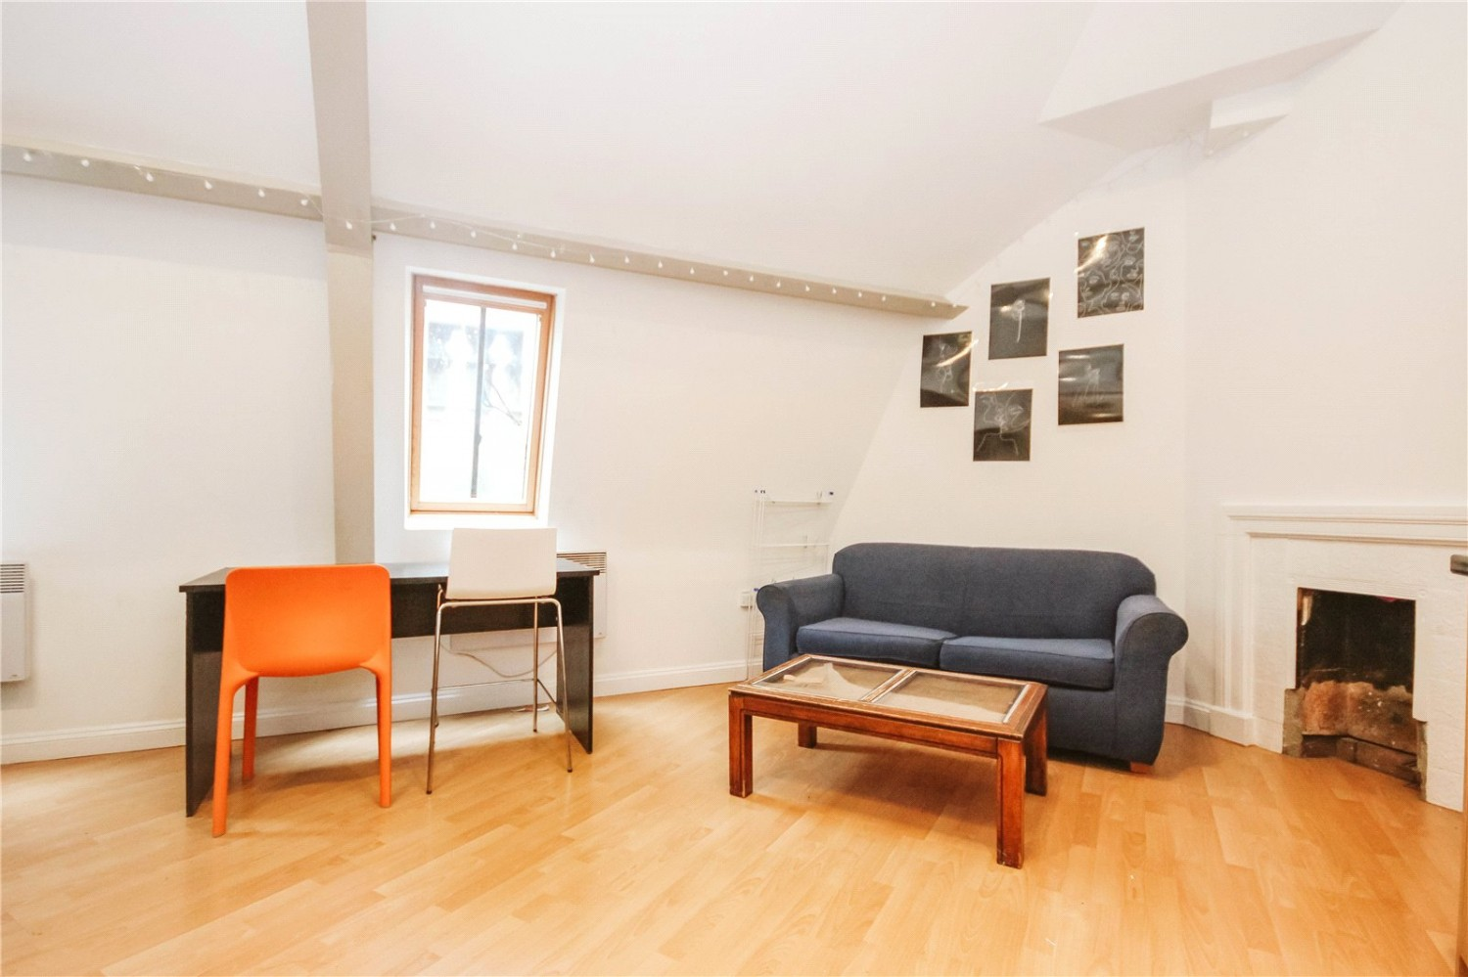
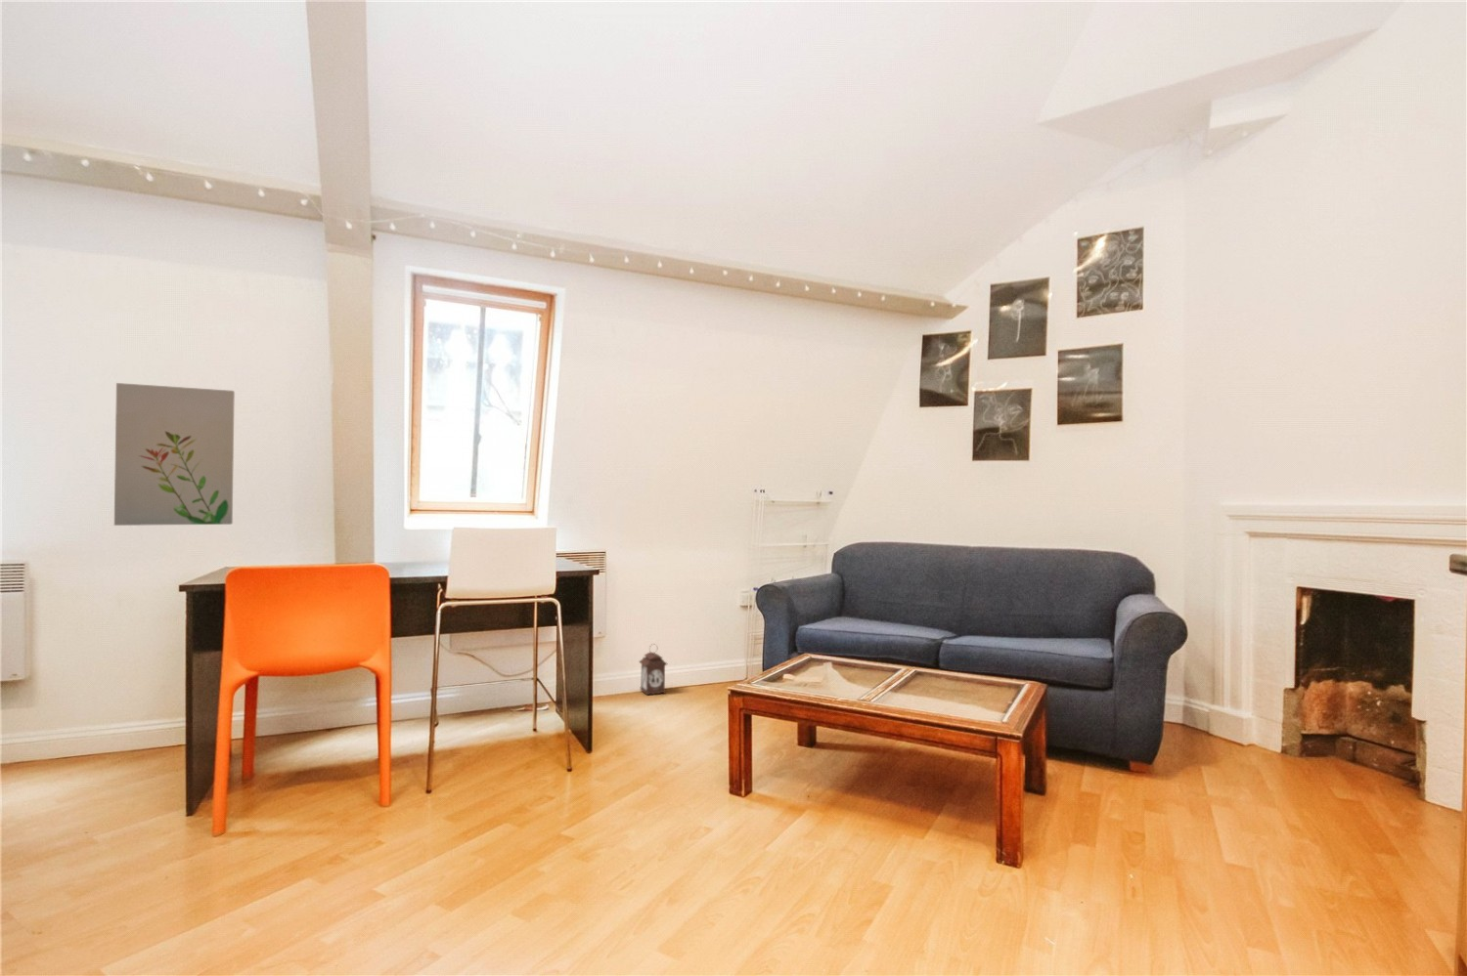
+ lantern (653, 668)
+ wall art (177, 455)
